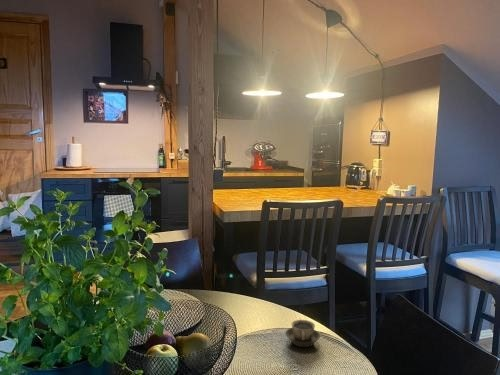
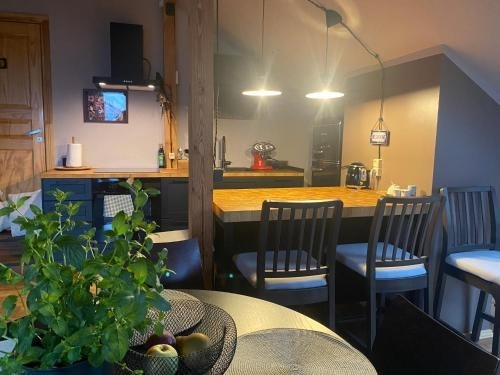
- cup (302, 333)
